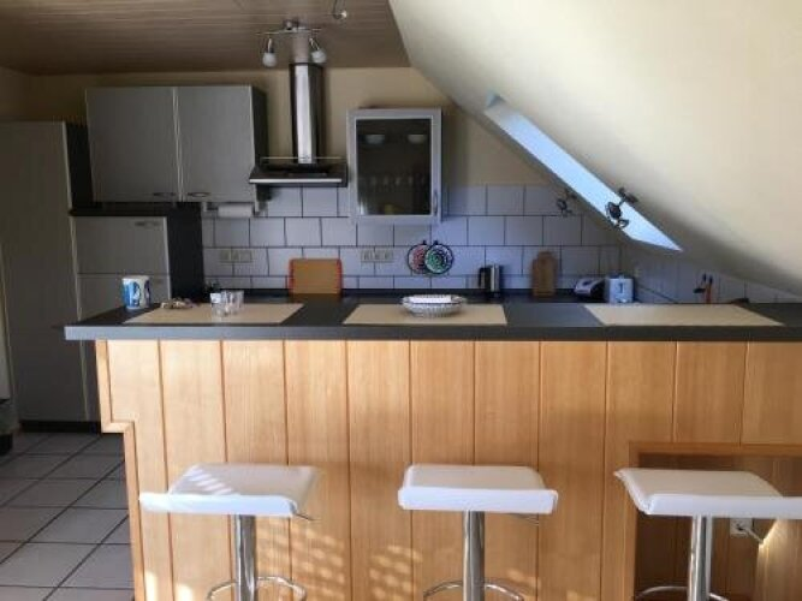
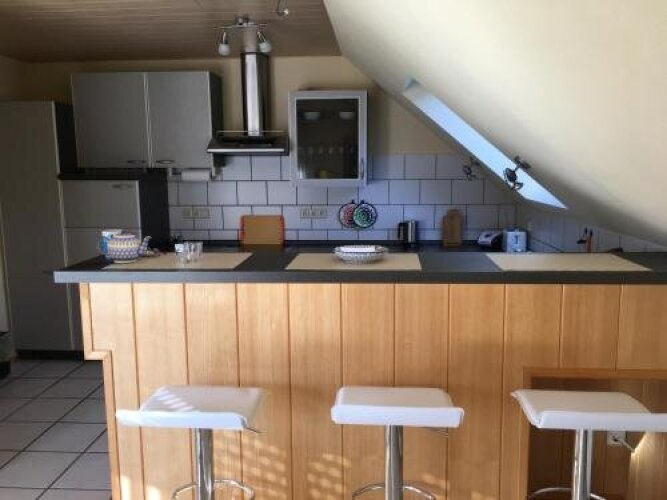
+ teapot (124, 245)
